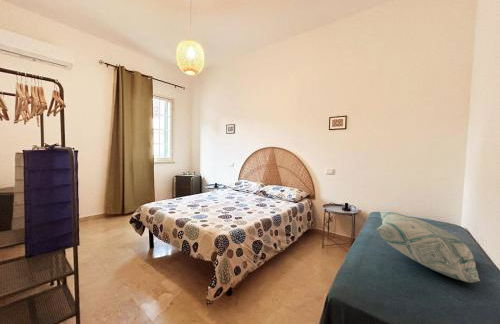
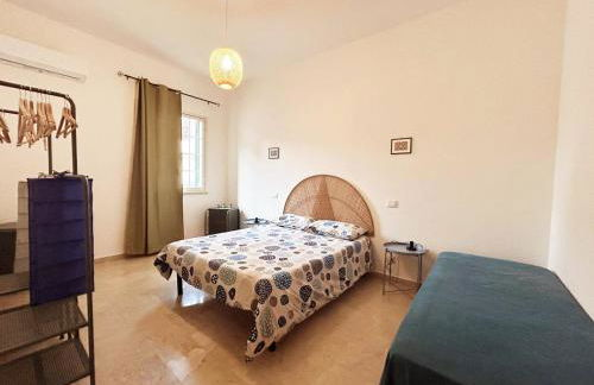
- decorative pillow (417, 240)
